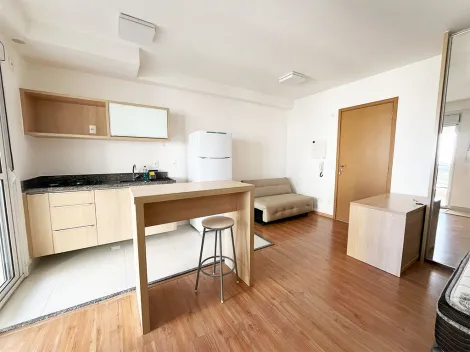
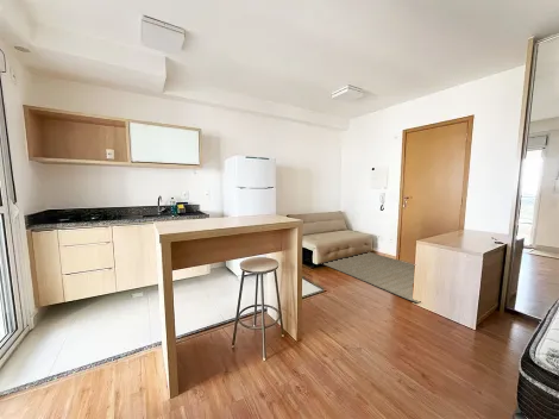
+ rug (379, 268)
